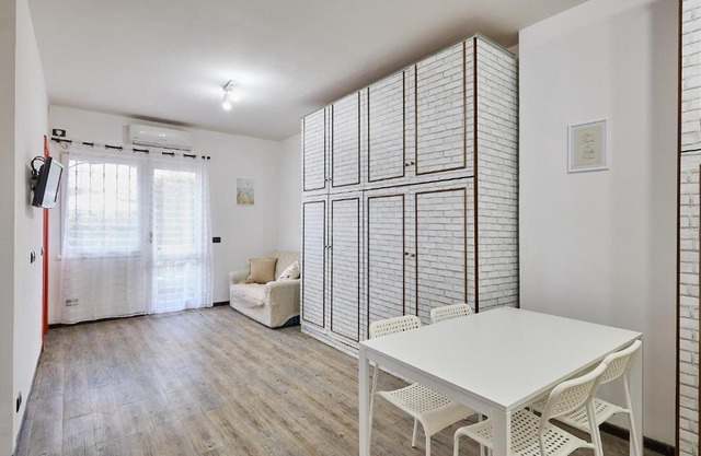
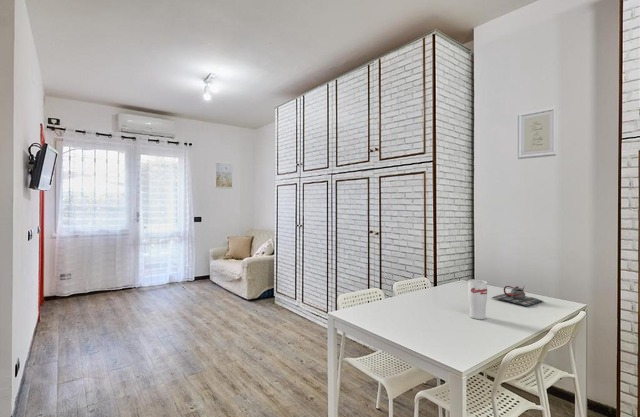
+ cup (477, 299)
+ teapot (517, 293)
